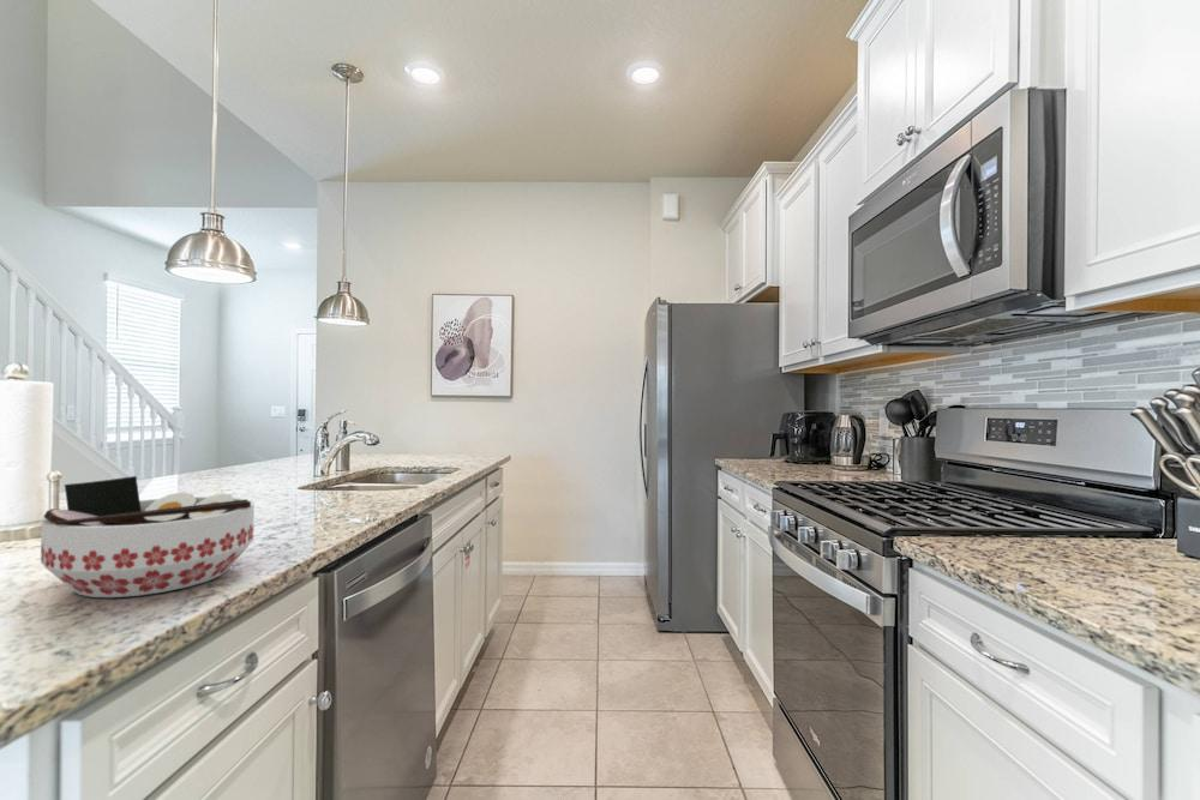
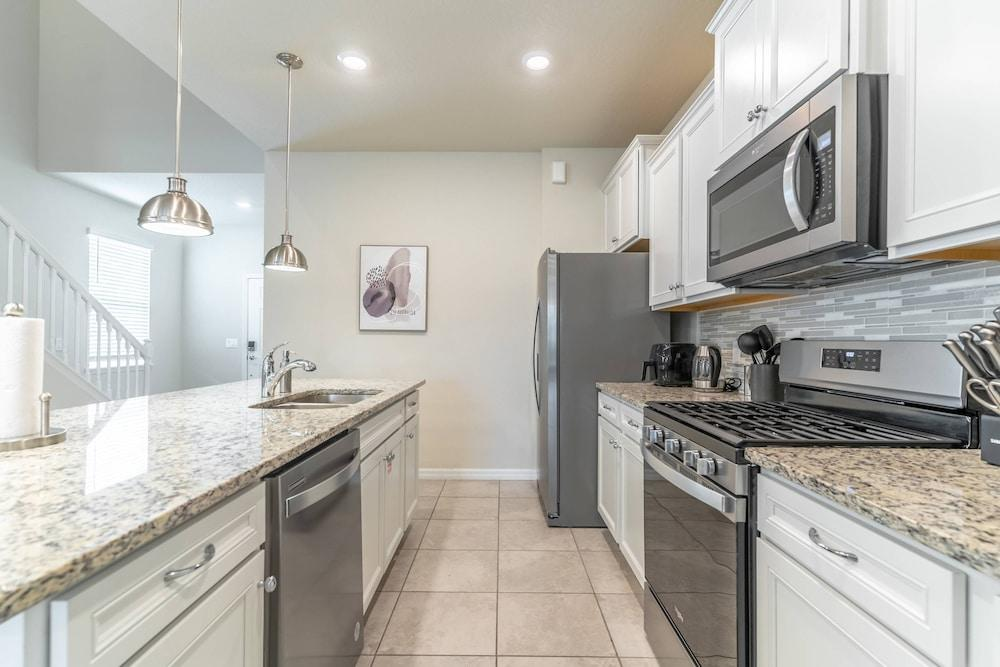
- bowl (157, 530)
